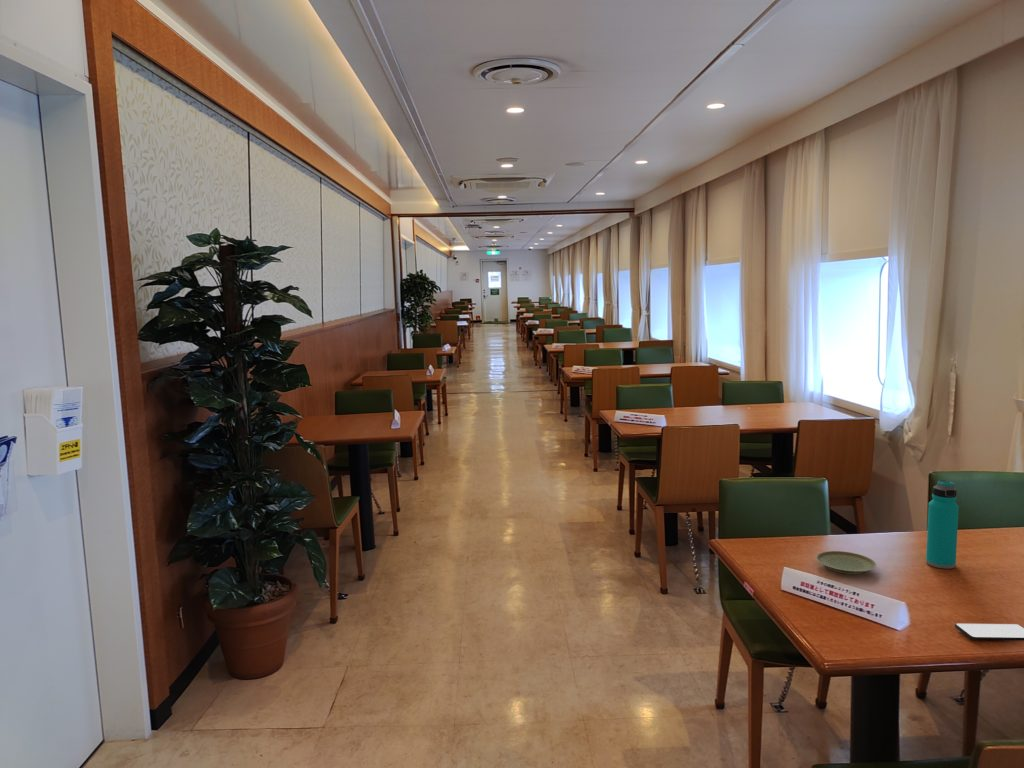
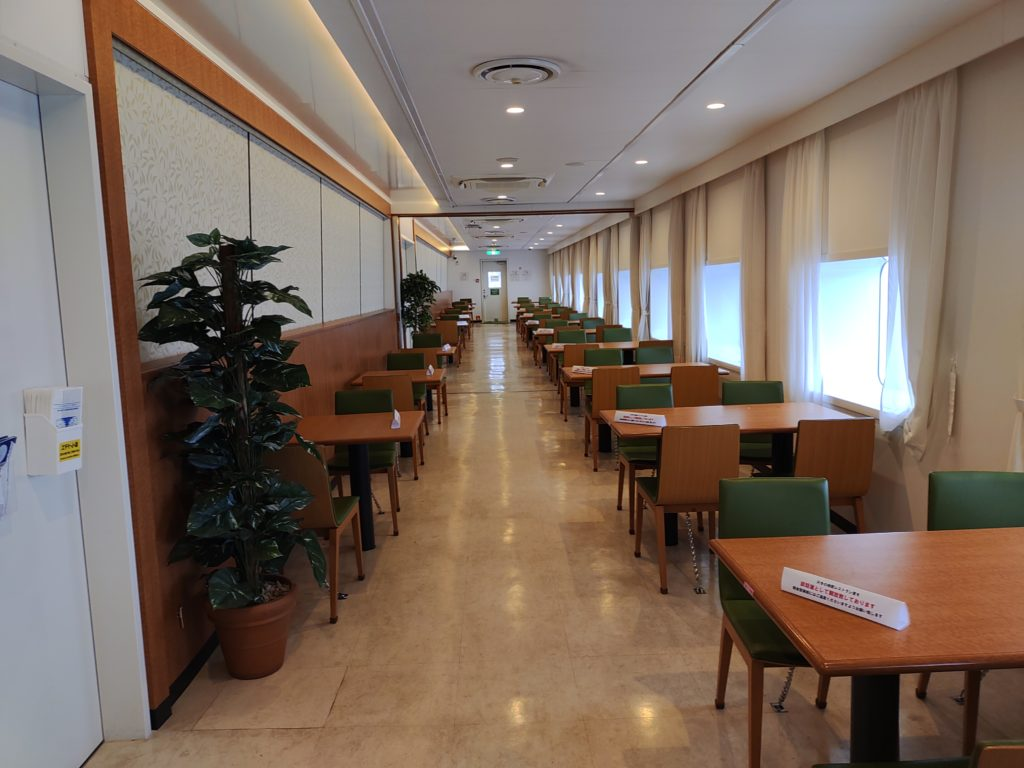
- plate (845, 563)
- water bottle (942, 522)
- smartphone (995, 632)
